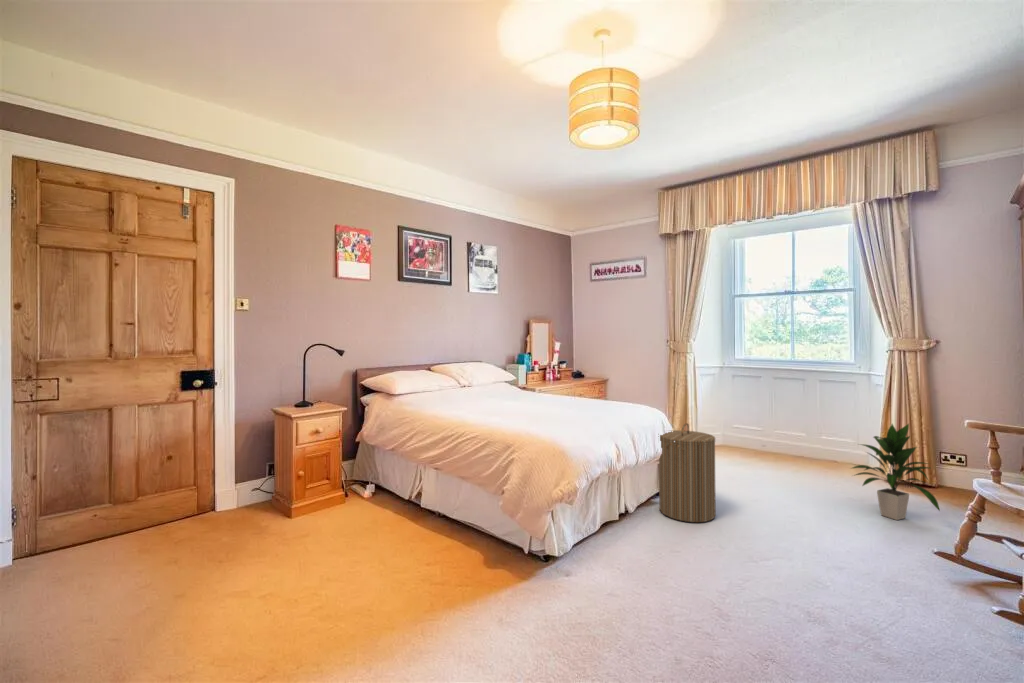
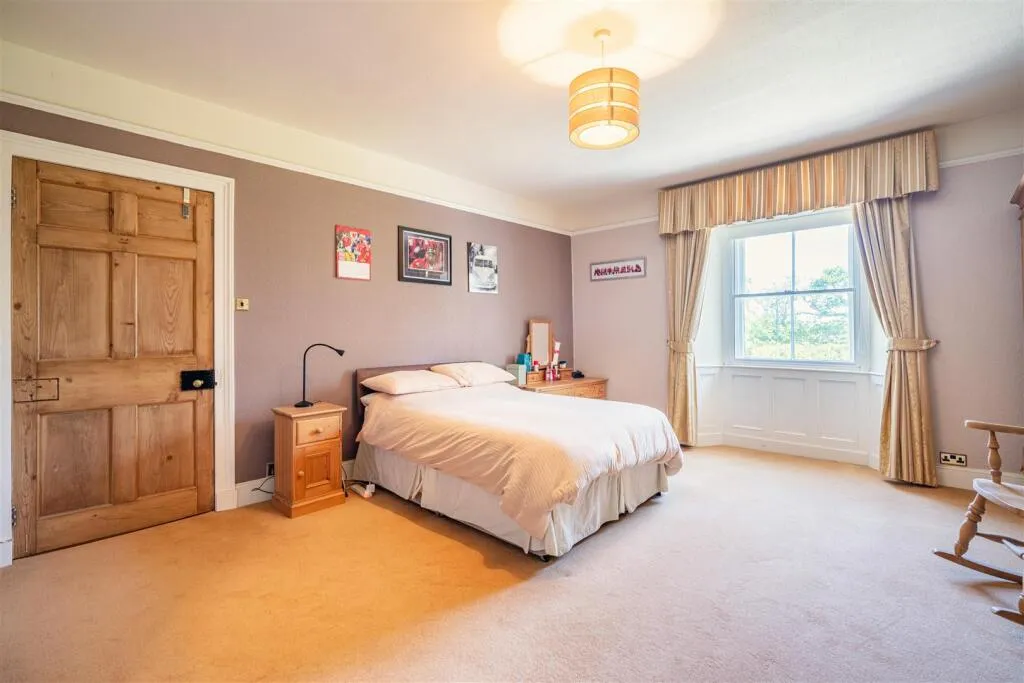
- indoor plant (894, 471)
- laundry hamper (686, 467)
